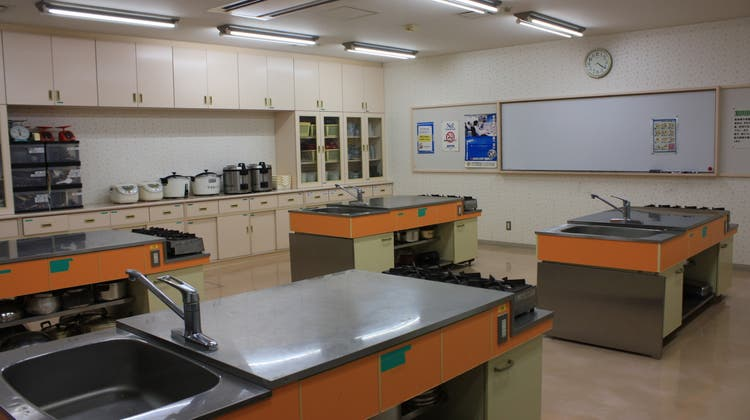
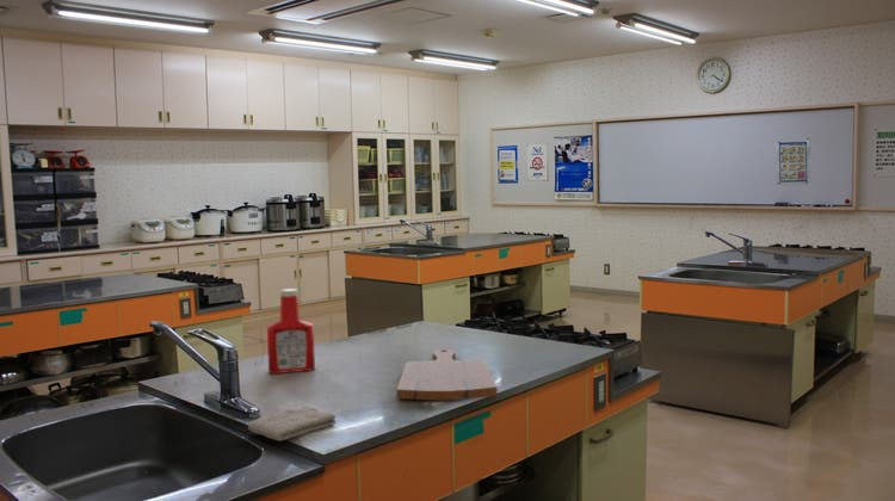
+ cutting board (445, 375)
+ soap bottle (290, 329)
+ washcloth (294, 422)
